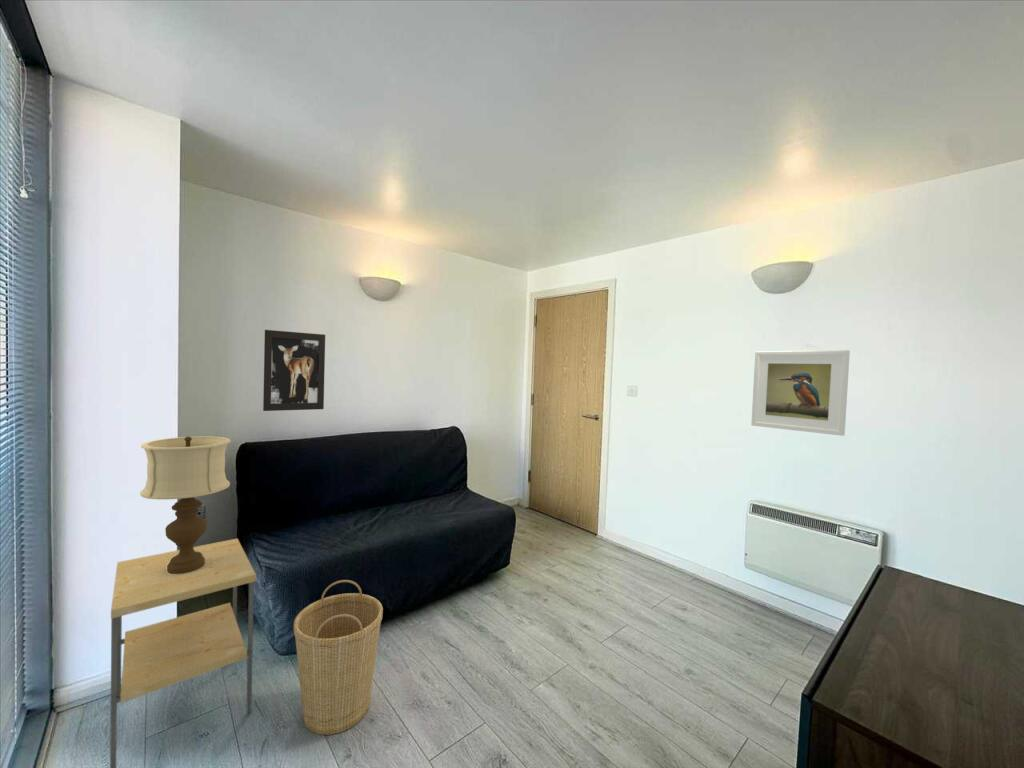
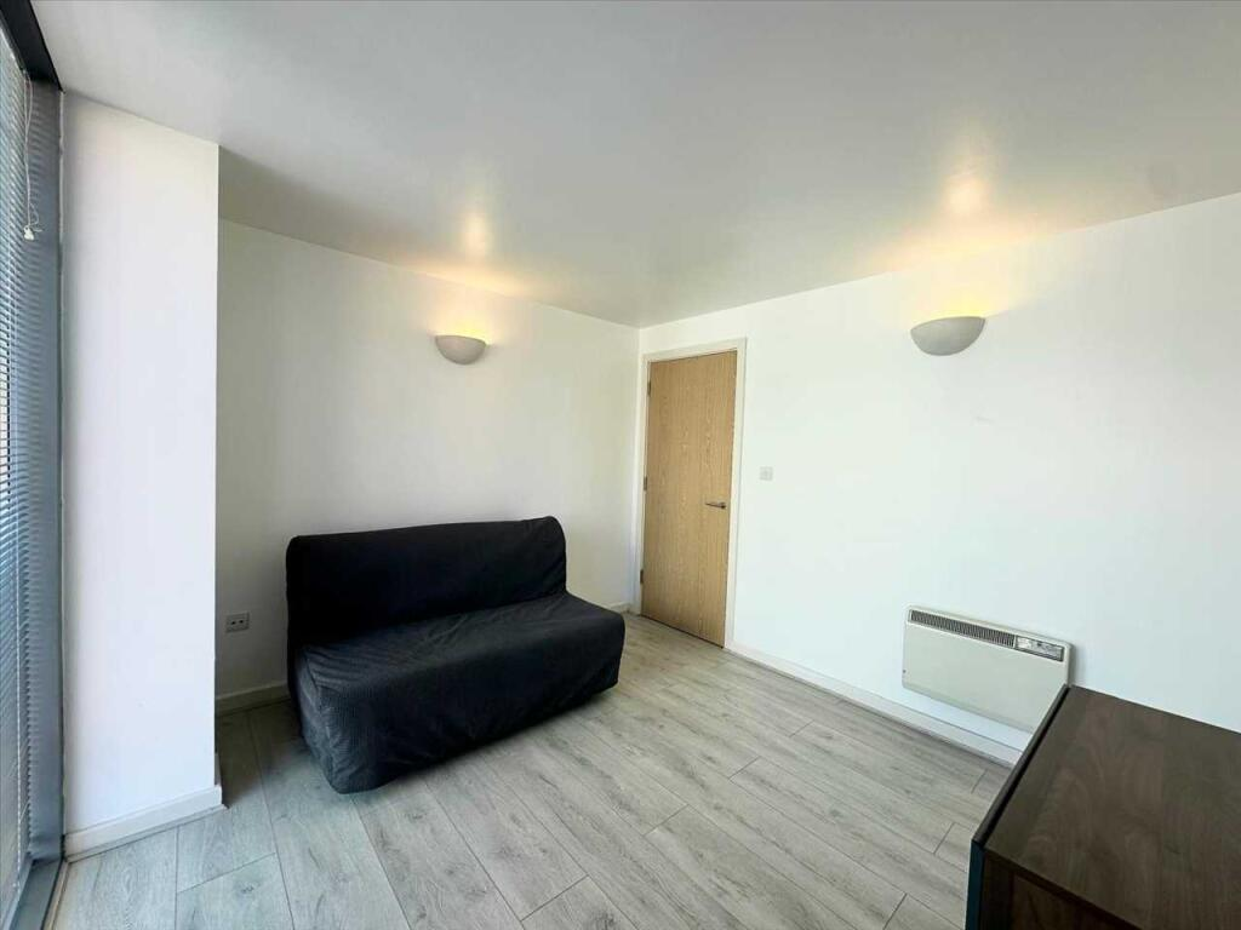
- wall art (295, 371)
- side table (184, 639)
- basket (338, 652)
- table lamp (187, 501)
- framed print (797, 390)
